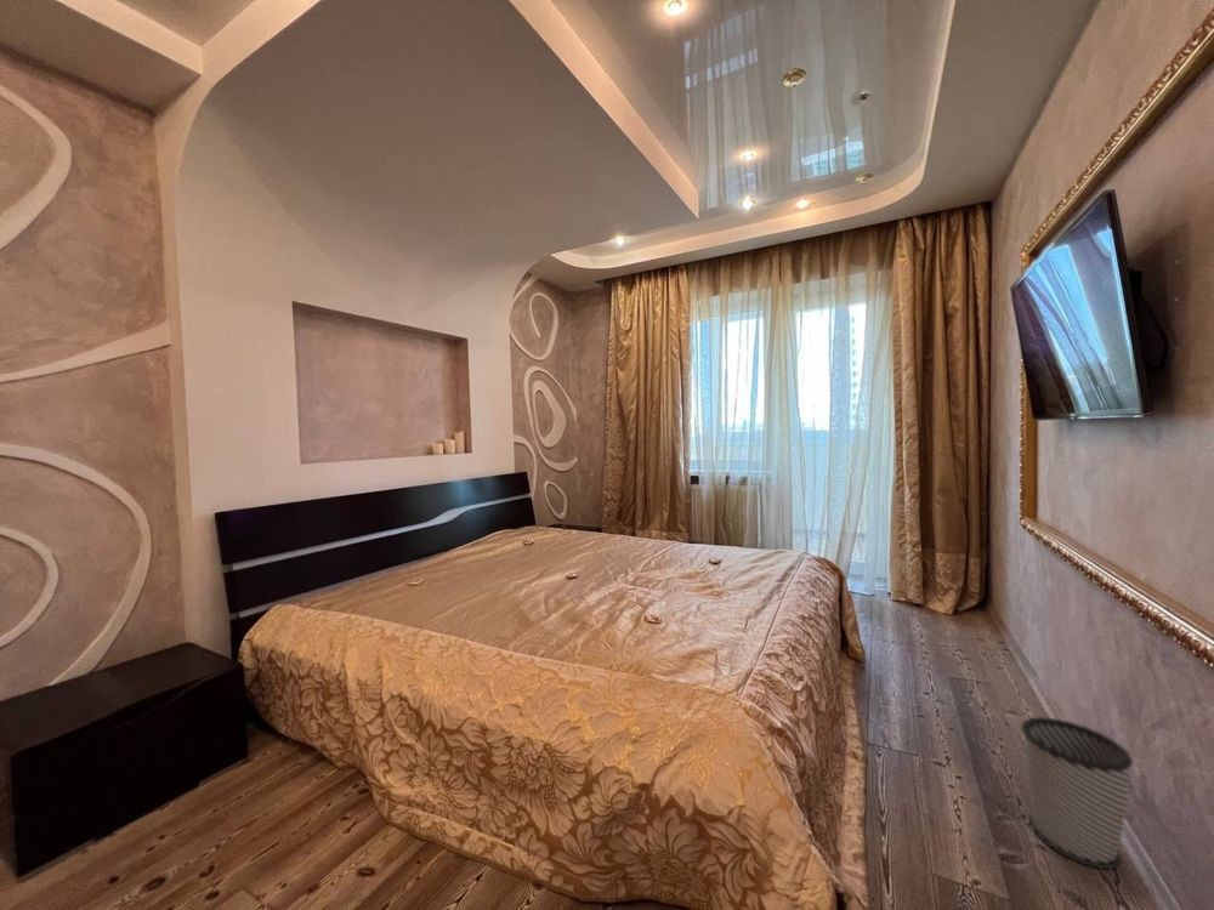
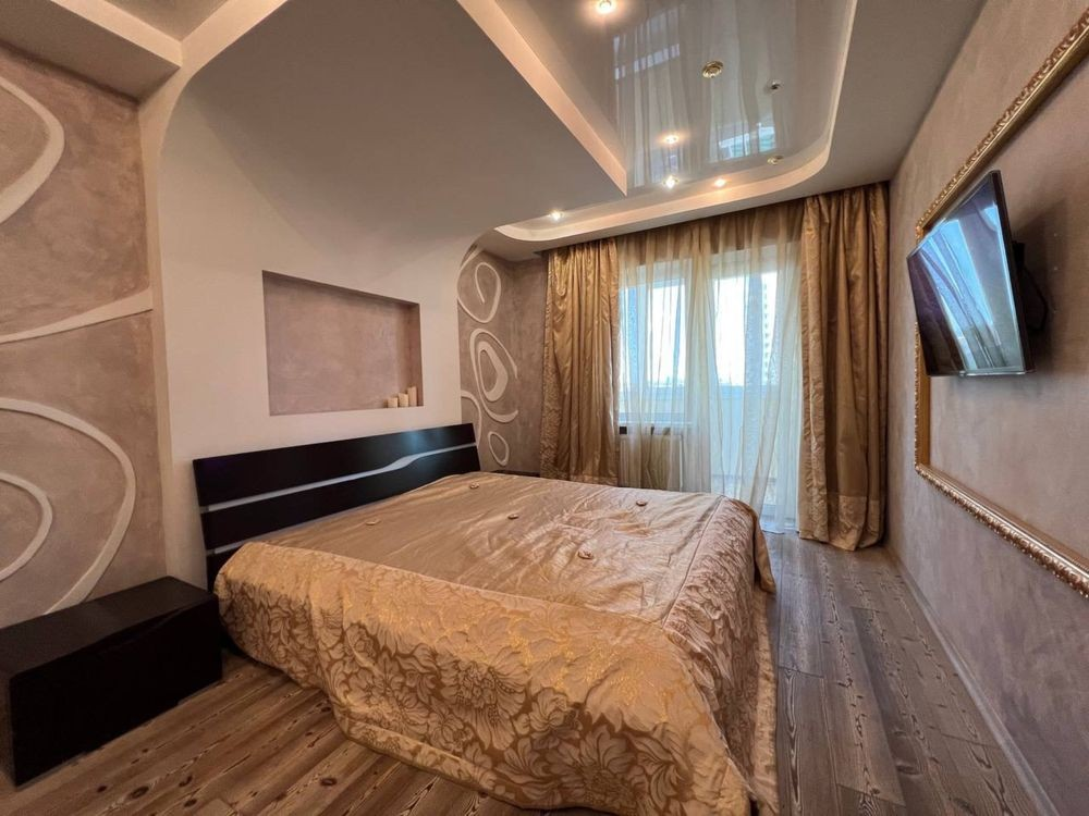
- wastebasket (1073, 789)
